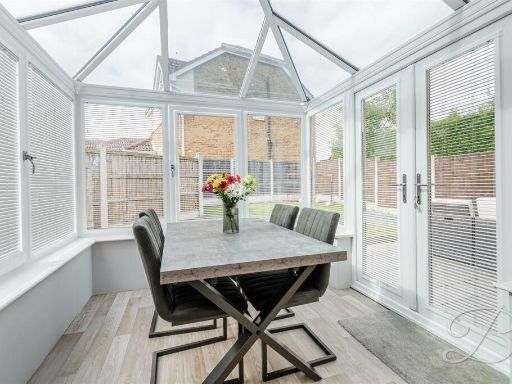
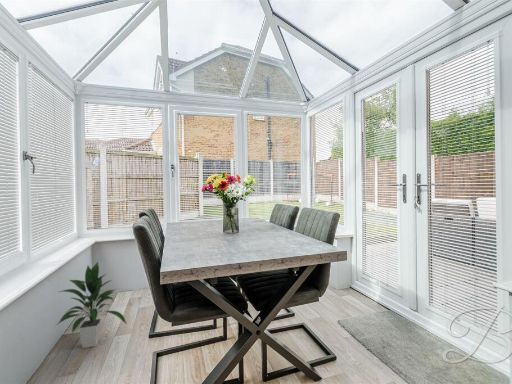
+ indoor plant (92, 305)
